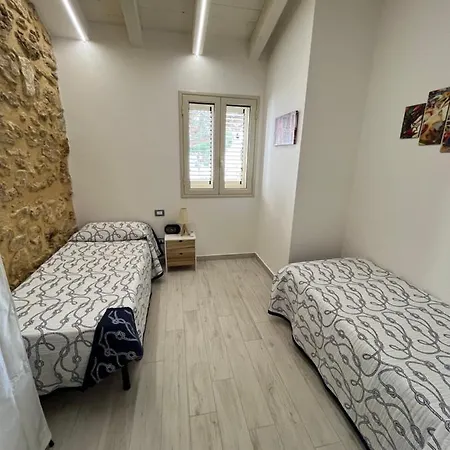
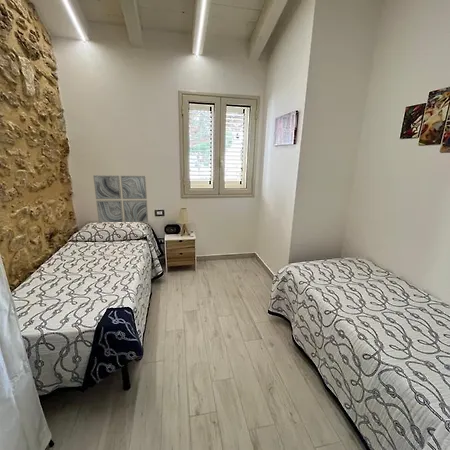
+ wall art (121, 200)
